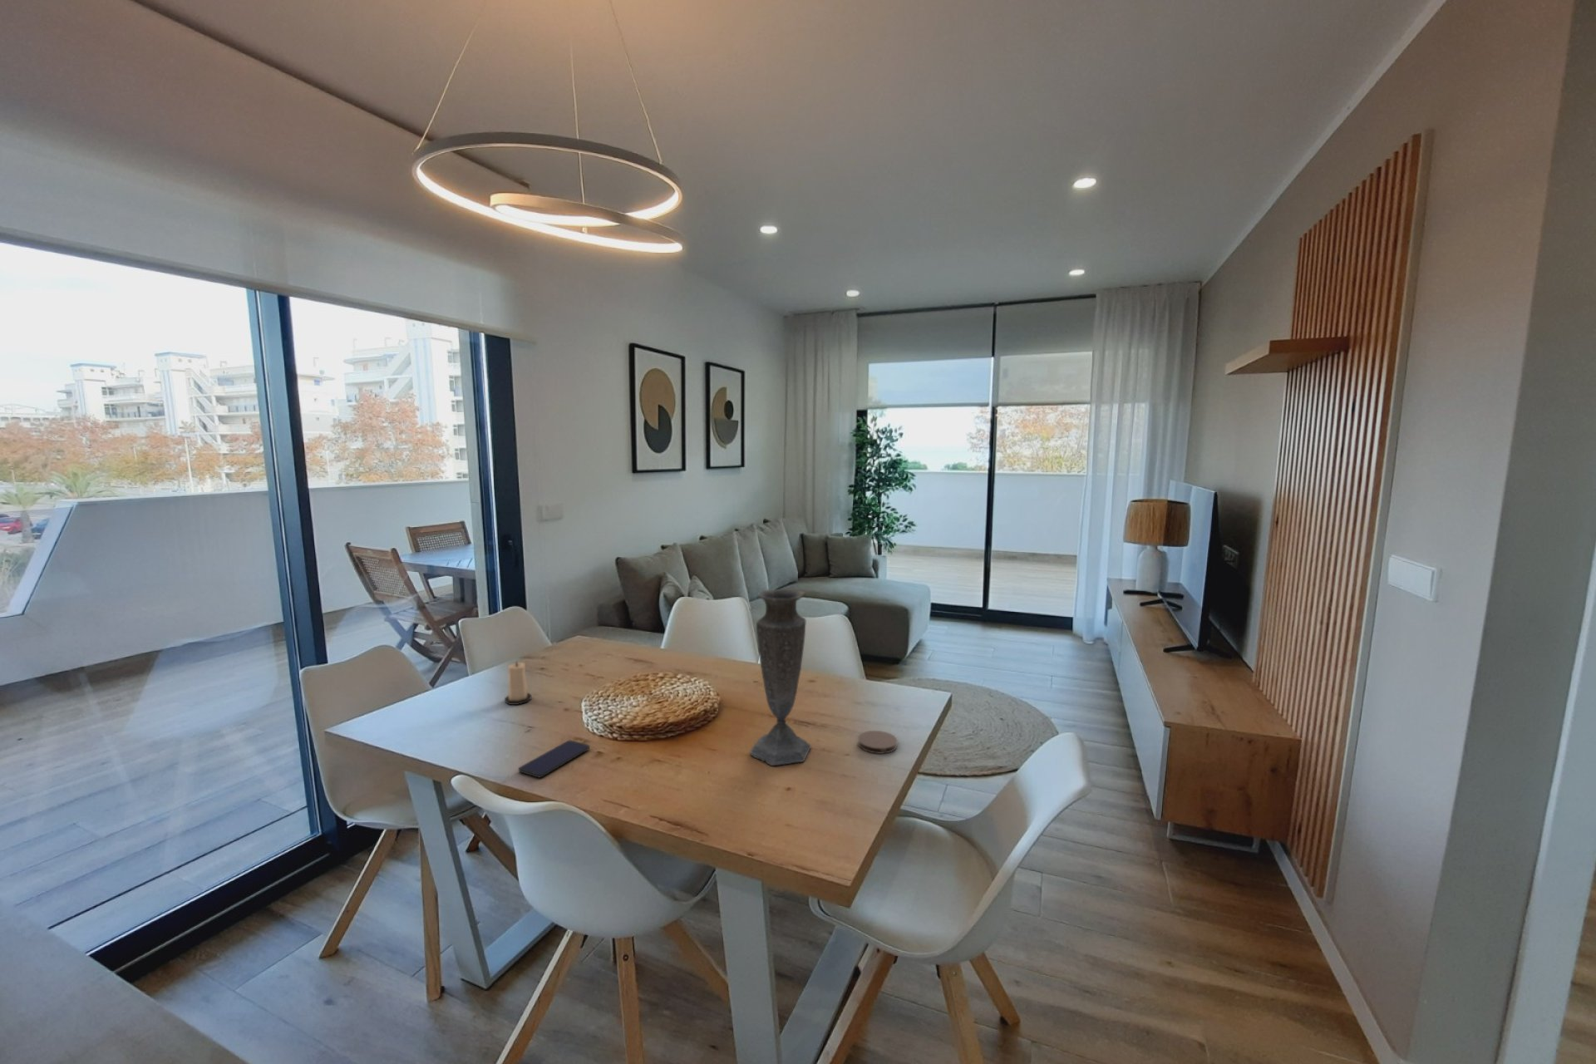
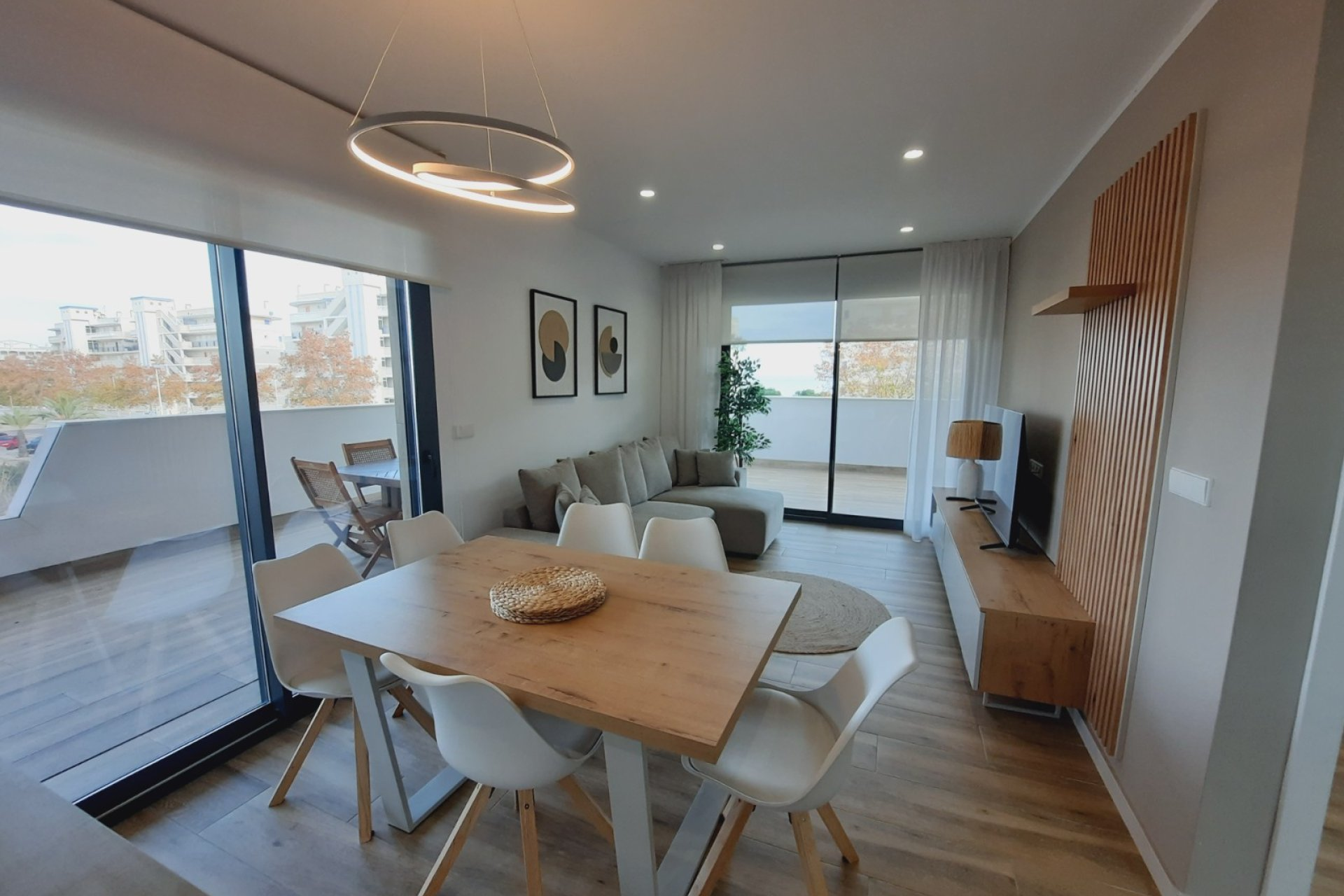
- vase (781, 672)
- candle (517, 680)
- coaster (876, 741)
- smartphone (556, 758)
